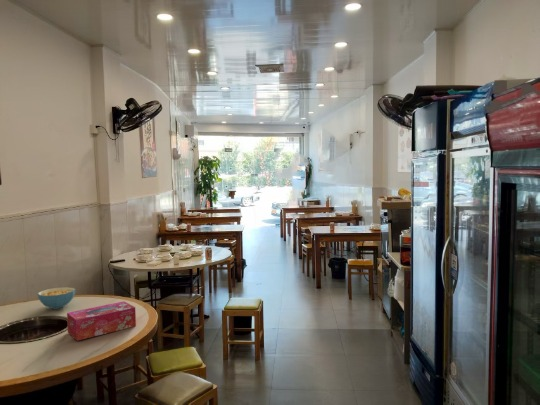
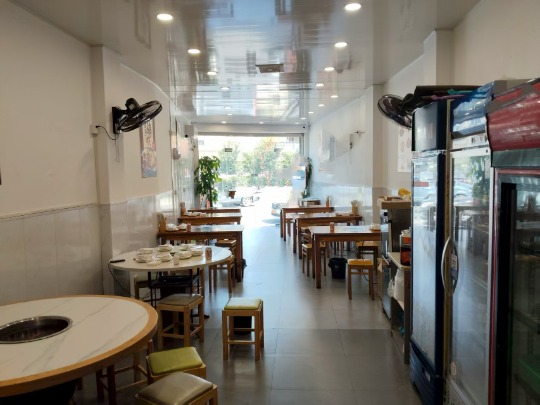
- tissue box (102, 319)
- cereal bowl (57, 299)
